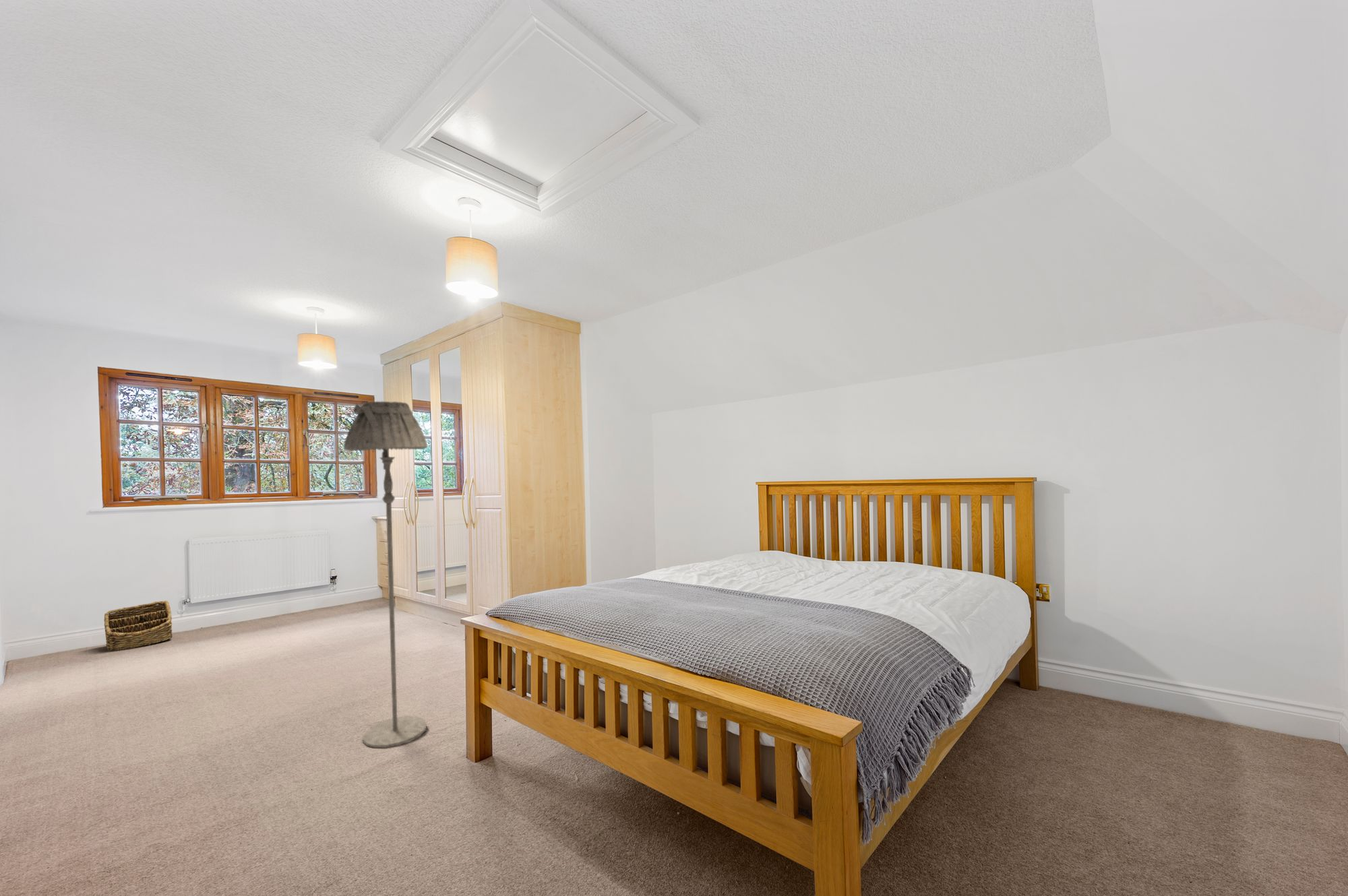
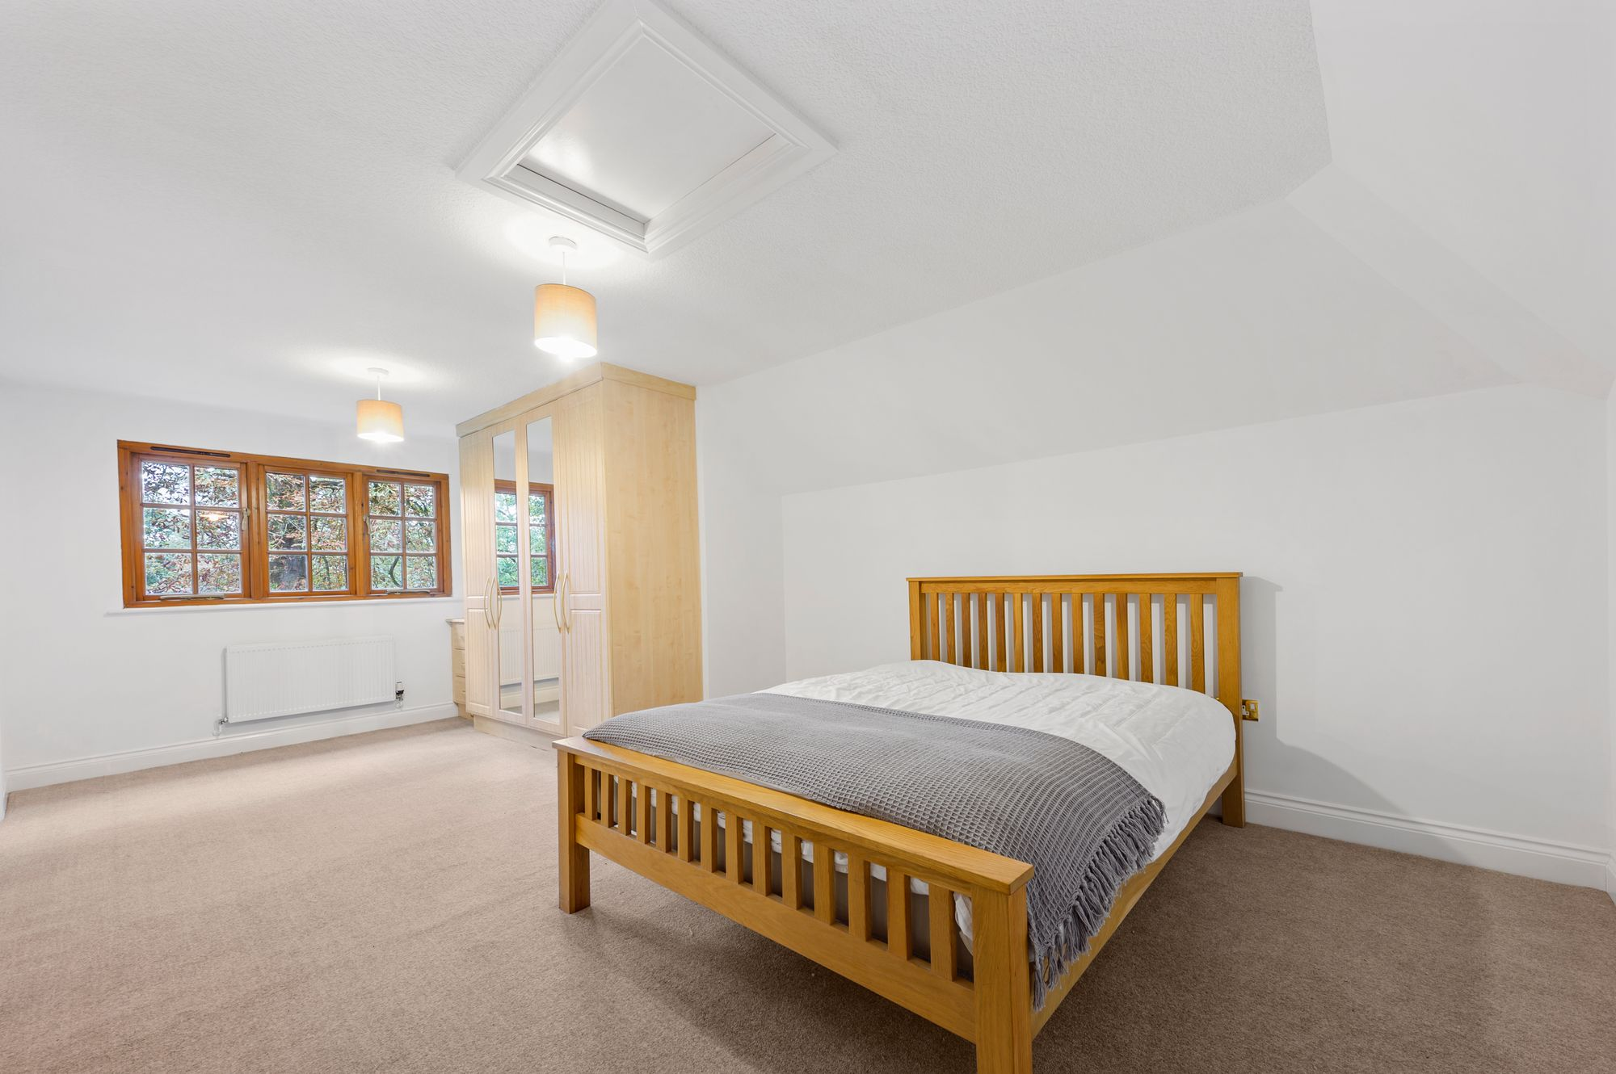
- basket (139, 625)
- floor lamp (390, 568)
